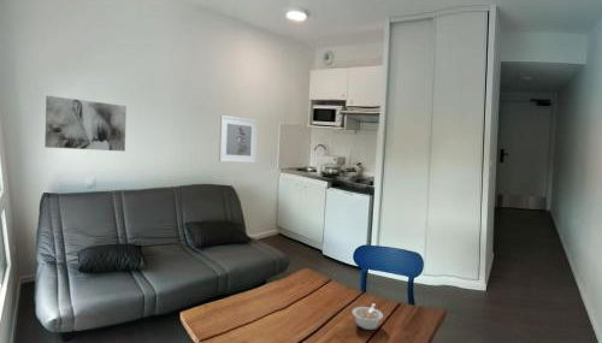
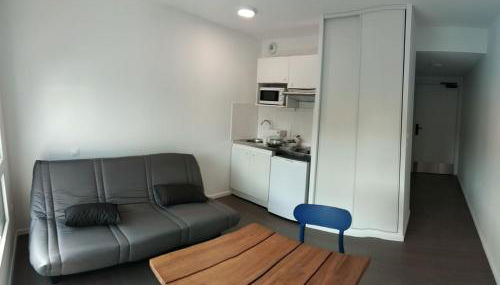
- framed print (238, 140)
- legume (366, 317)
- wall art (88, 125)
